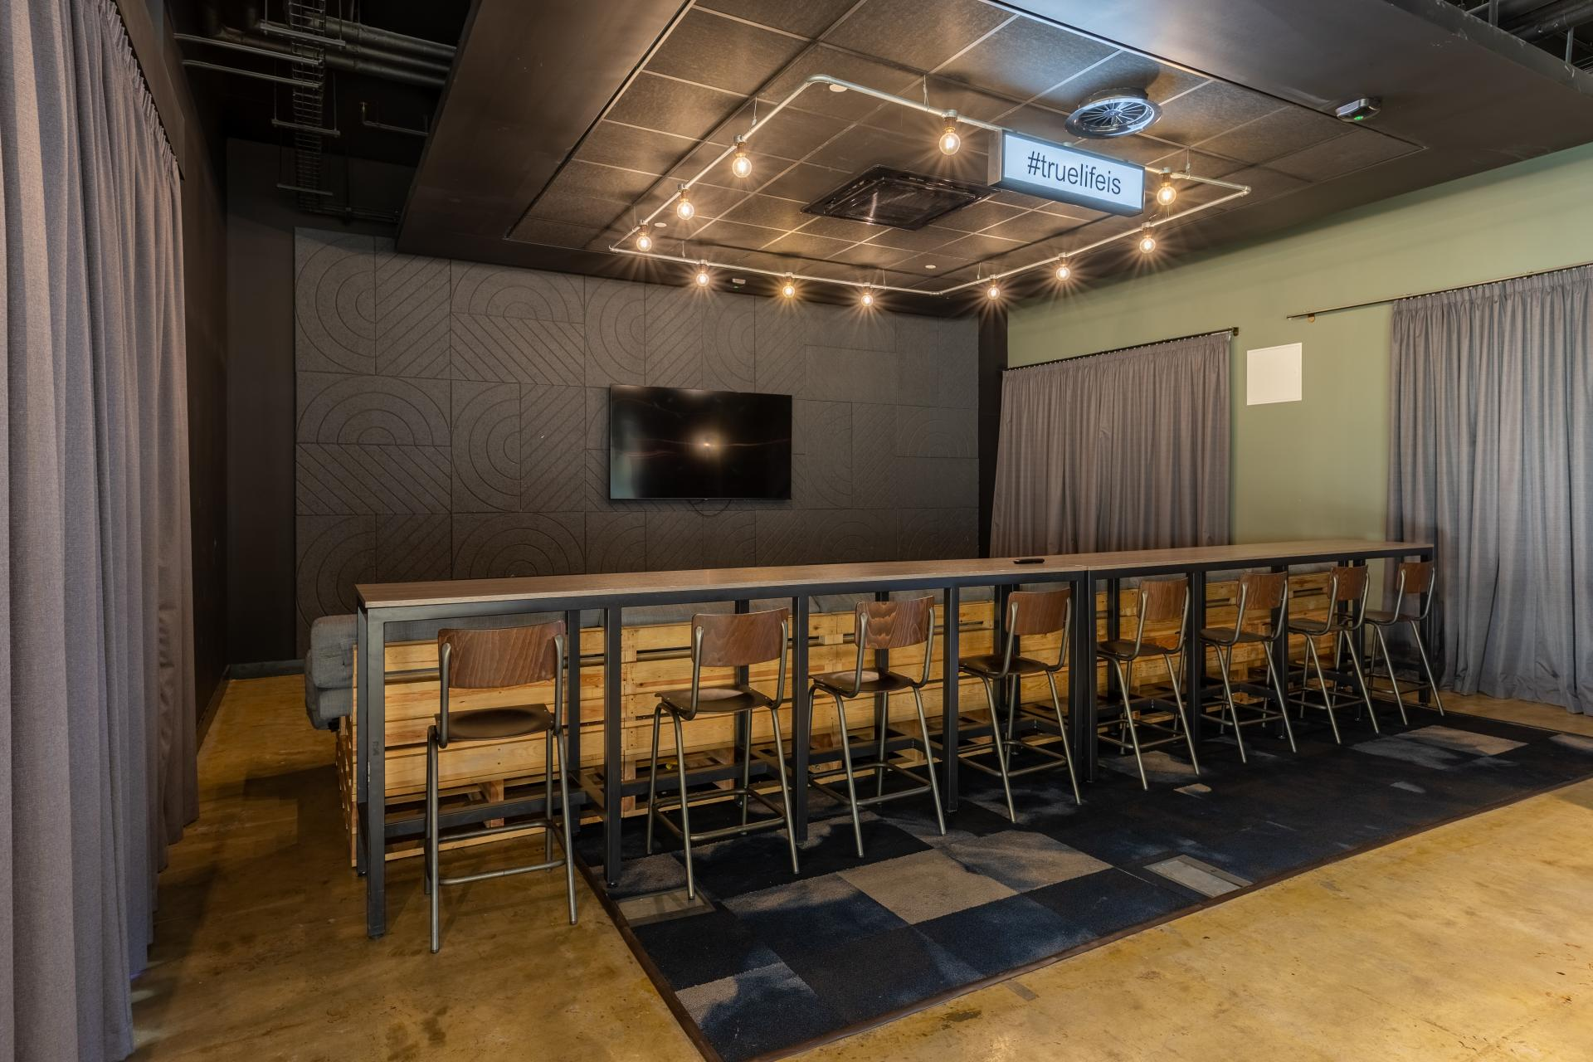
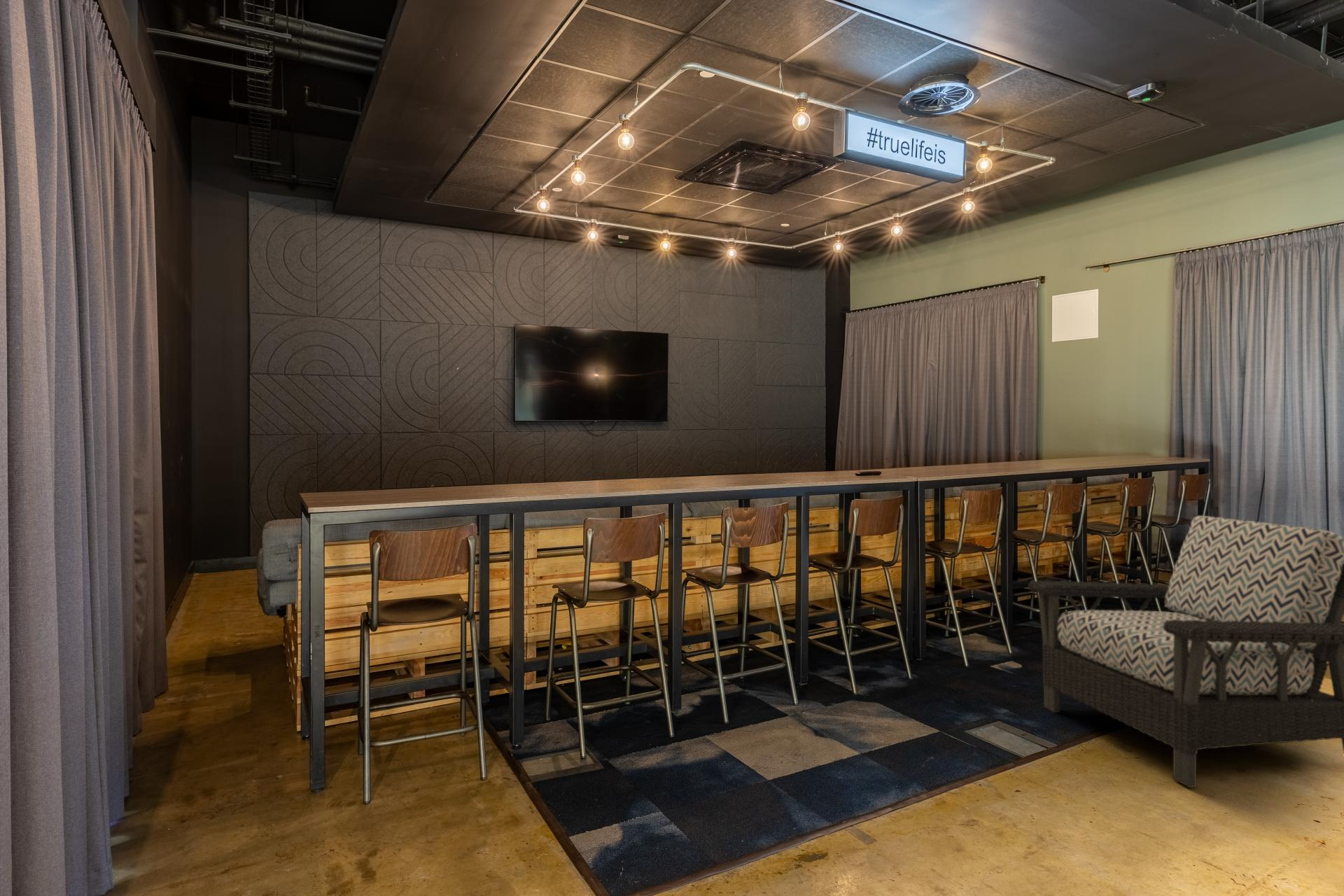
+ armchair (1191, 629)
